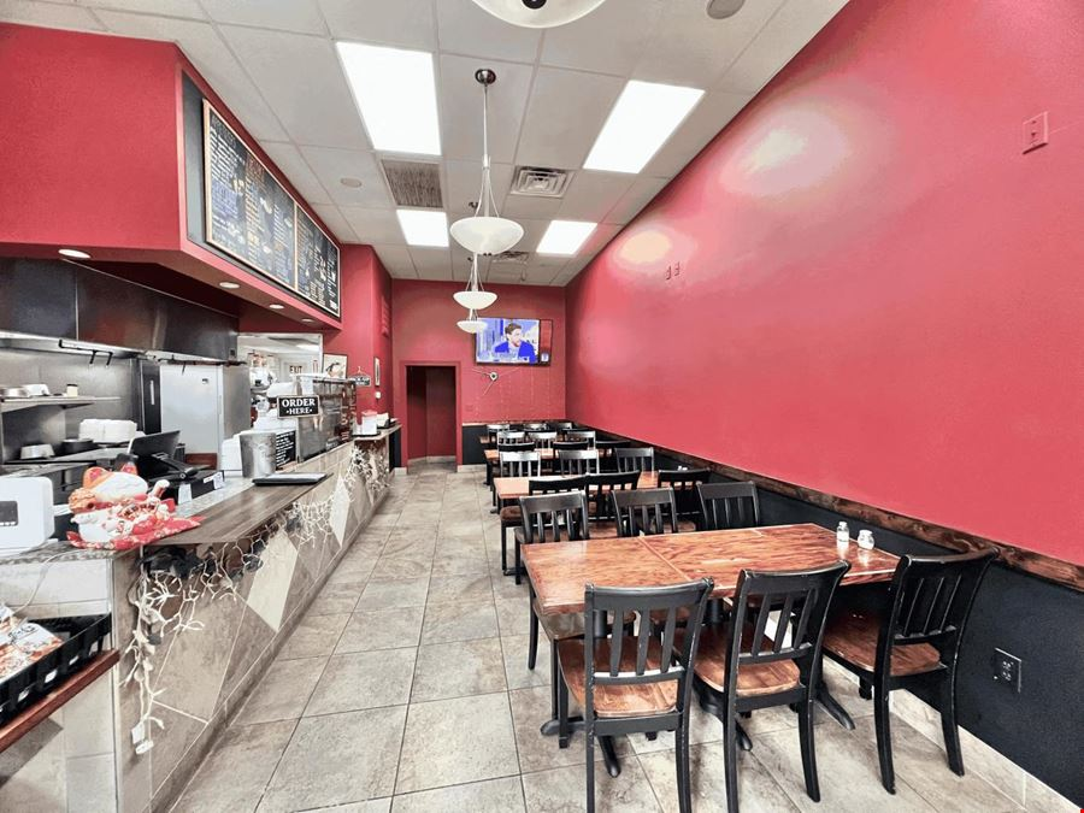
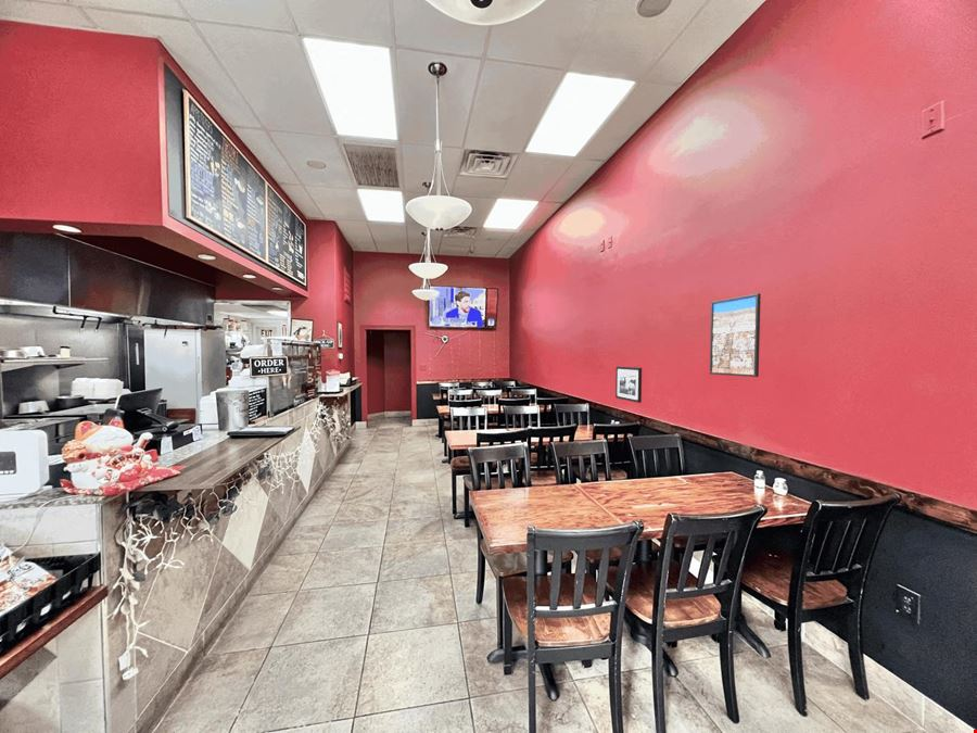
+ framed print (733, 337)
+ picture frame (627, 383)
